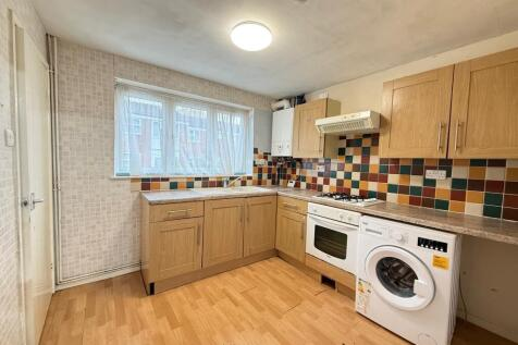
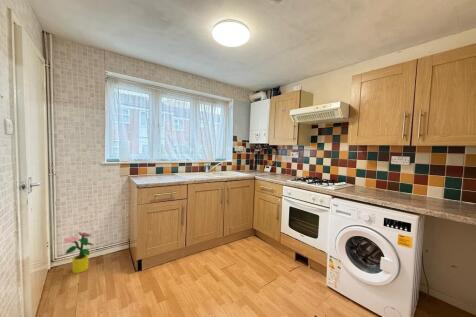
+ potted plant (79, 249)
